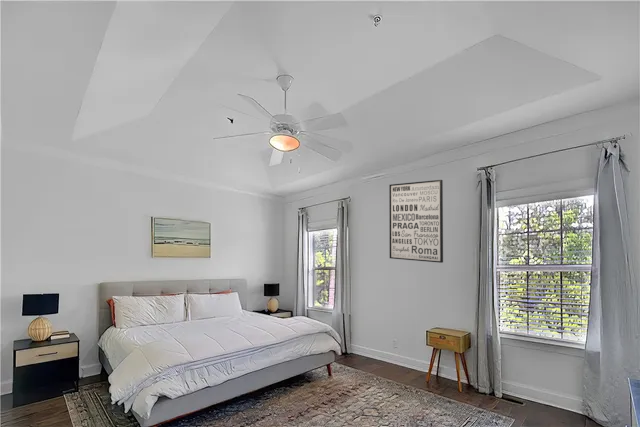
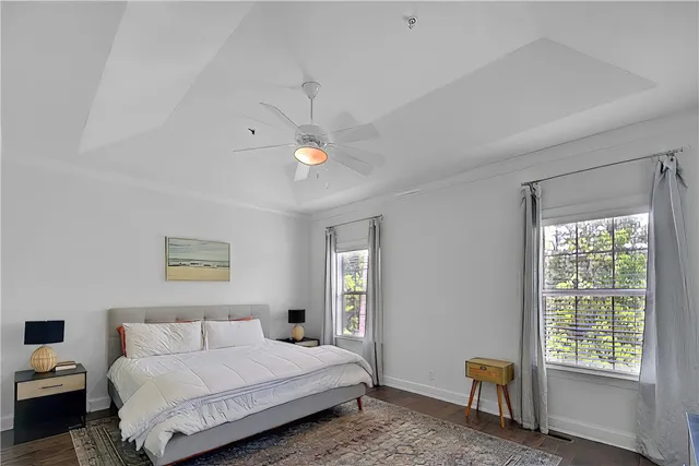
- wall art (414, 221)
